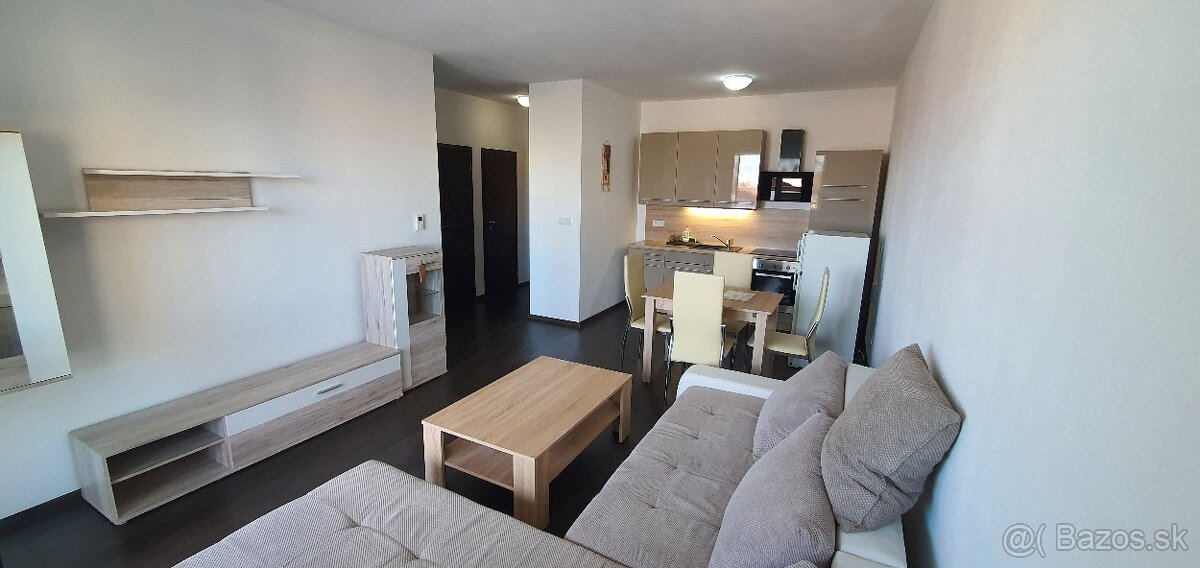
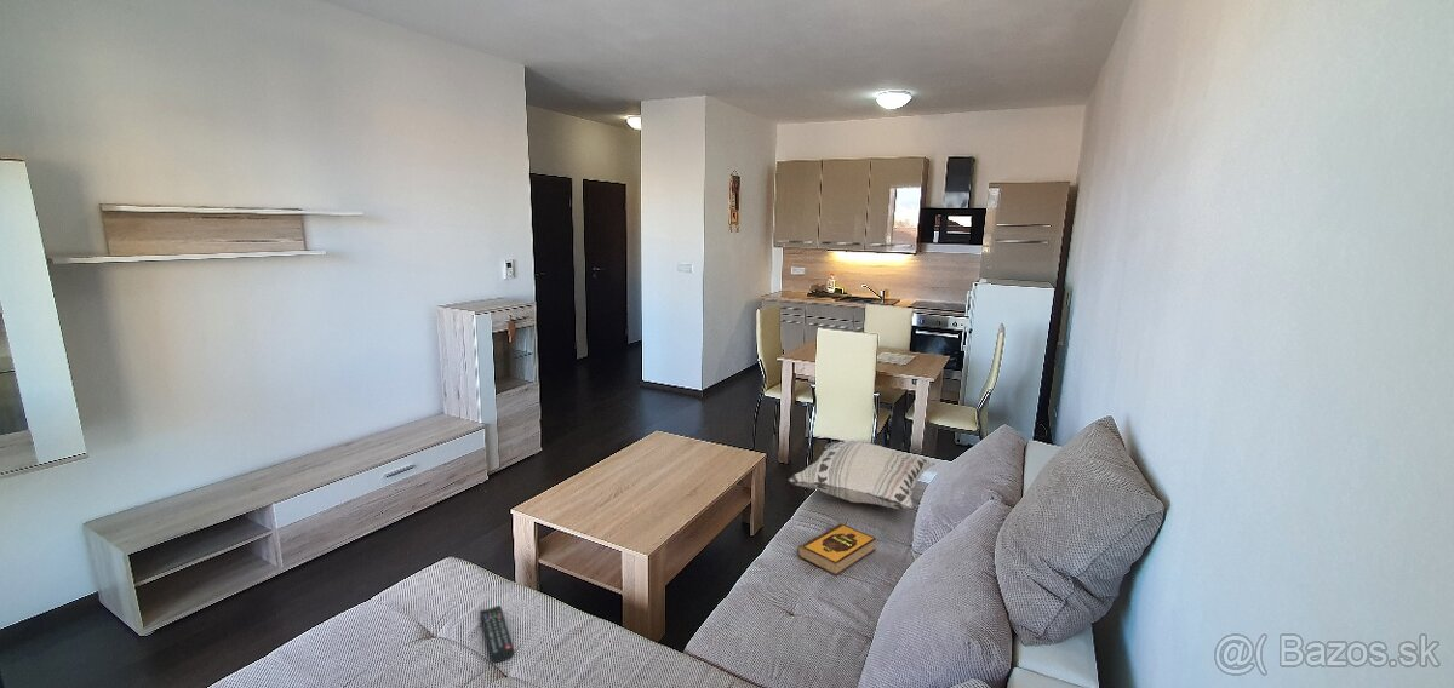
+ hardback book (836, 546)
+ decorative pillow (863, 471)
+ remote control (496, 631)
